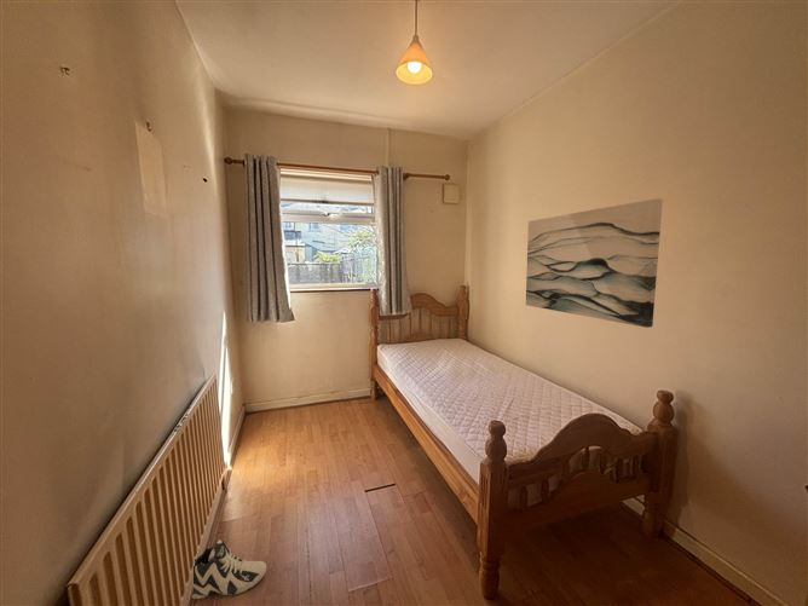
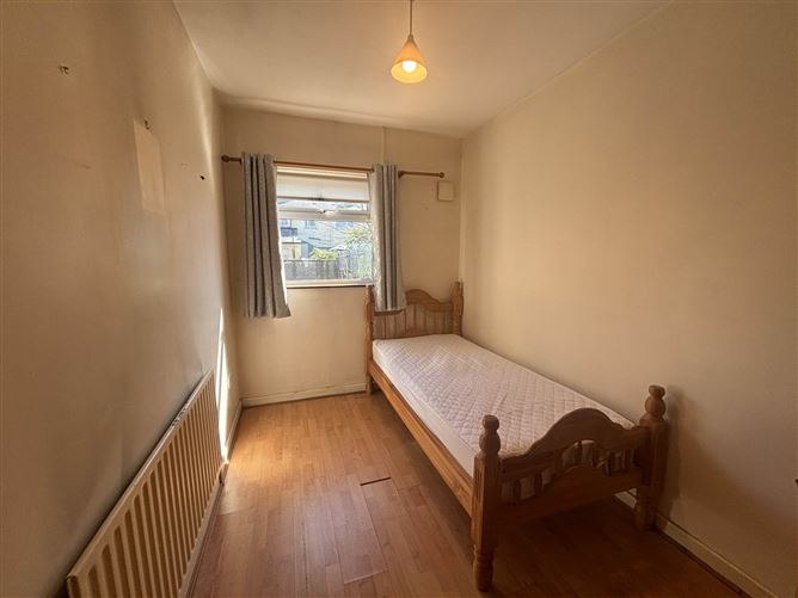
- wall art (578, 264)
- sneaker (227, 562)
